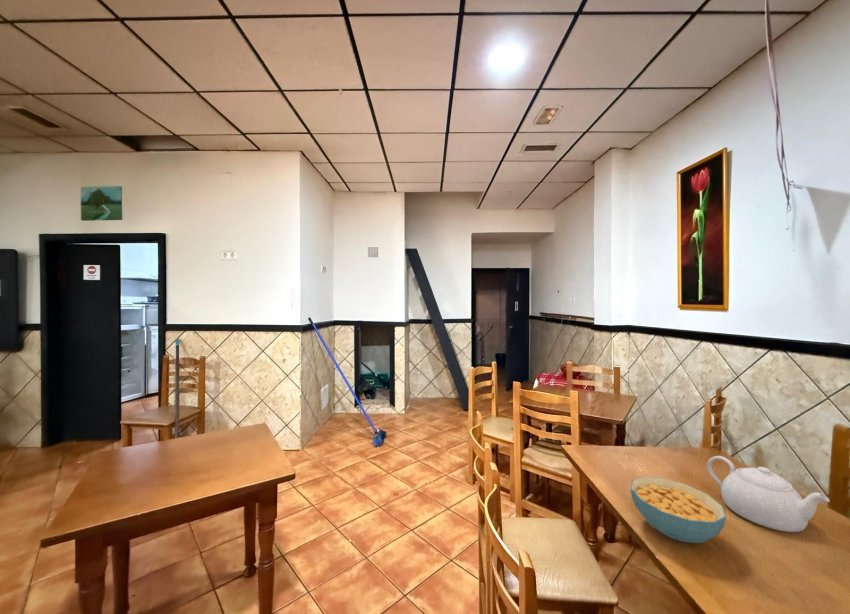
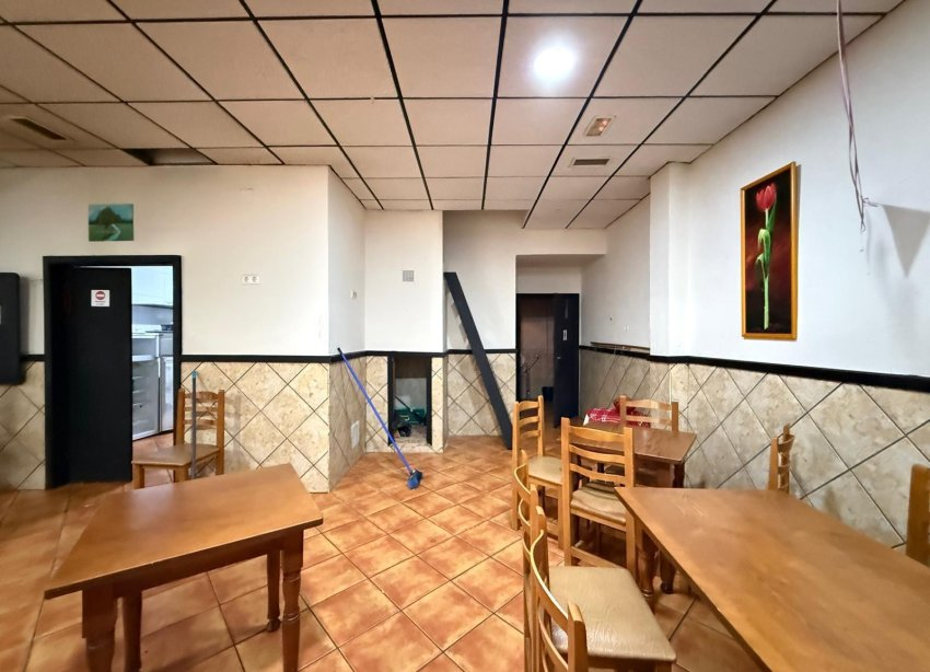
- cereal bowl (674, 514)
- teapot (760, 490)
